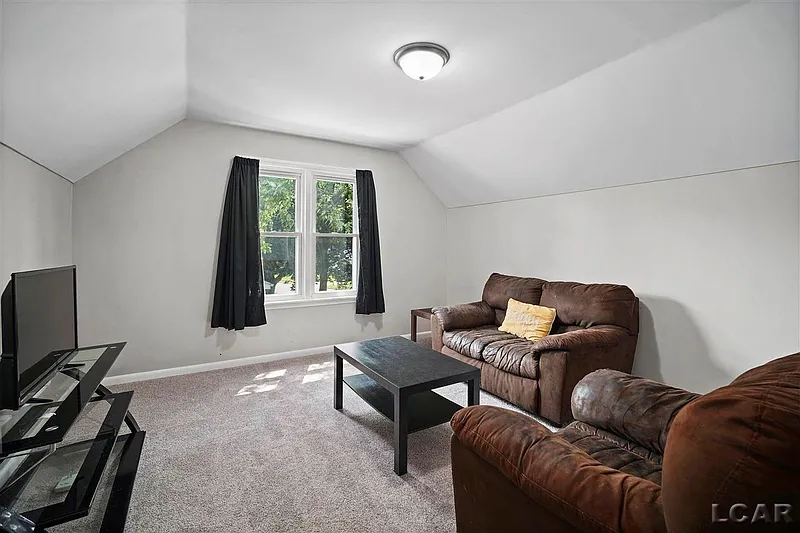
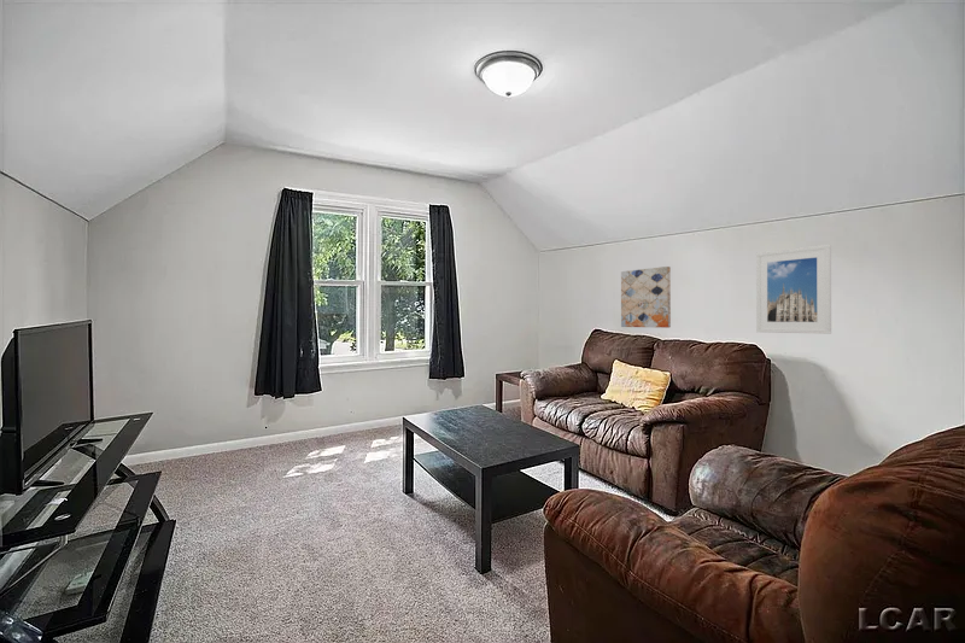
+ wall art (644, 298)
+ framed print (791, 291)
